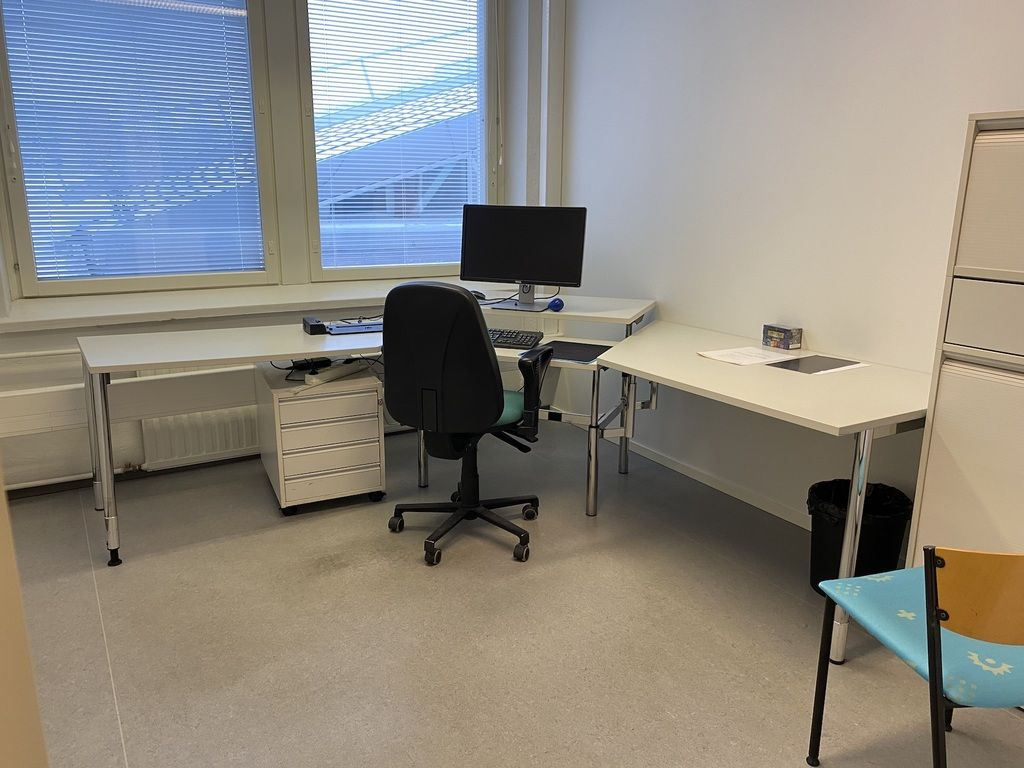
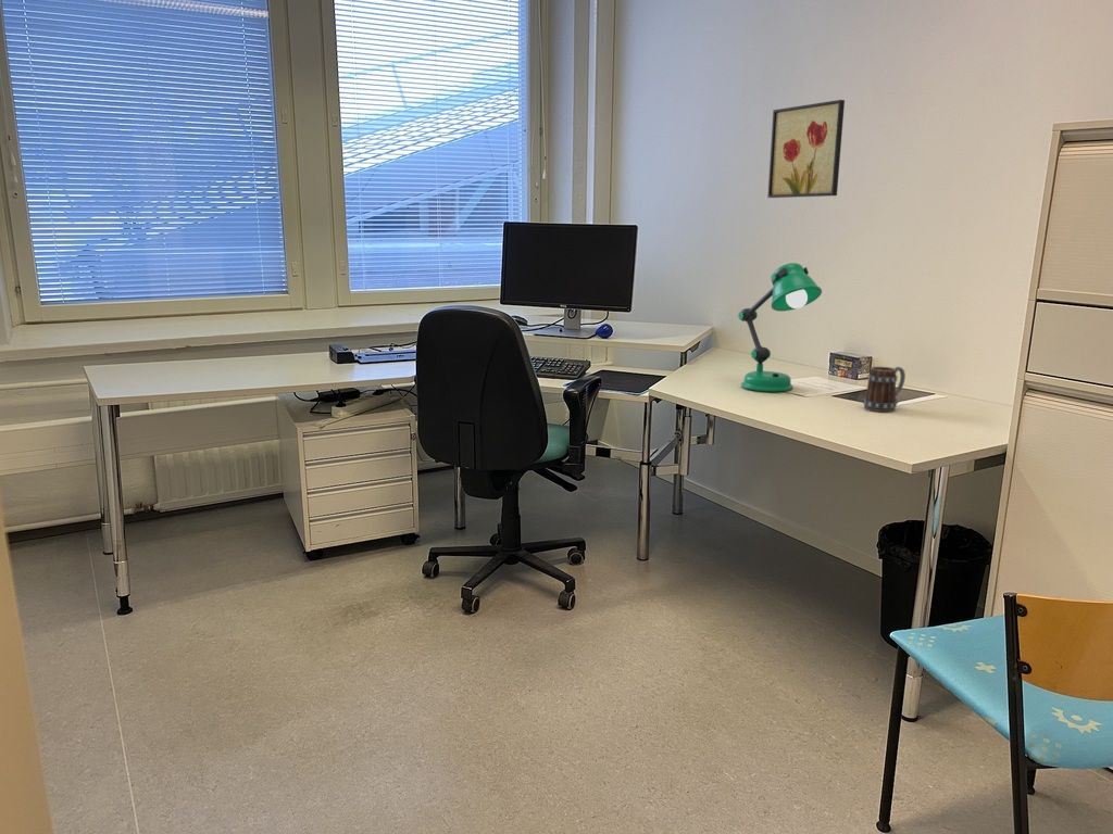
+ mug (886, 388)
+ wall art (805, 151)
+ desk lamp (779, 311)
